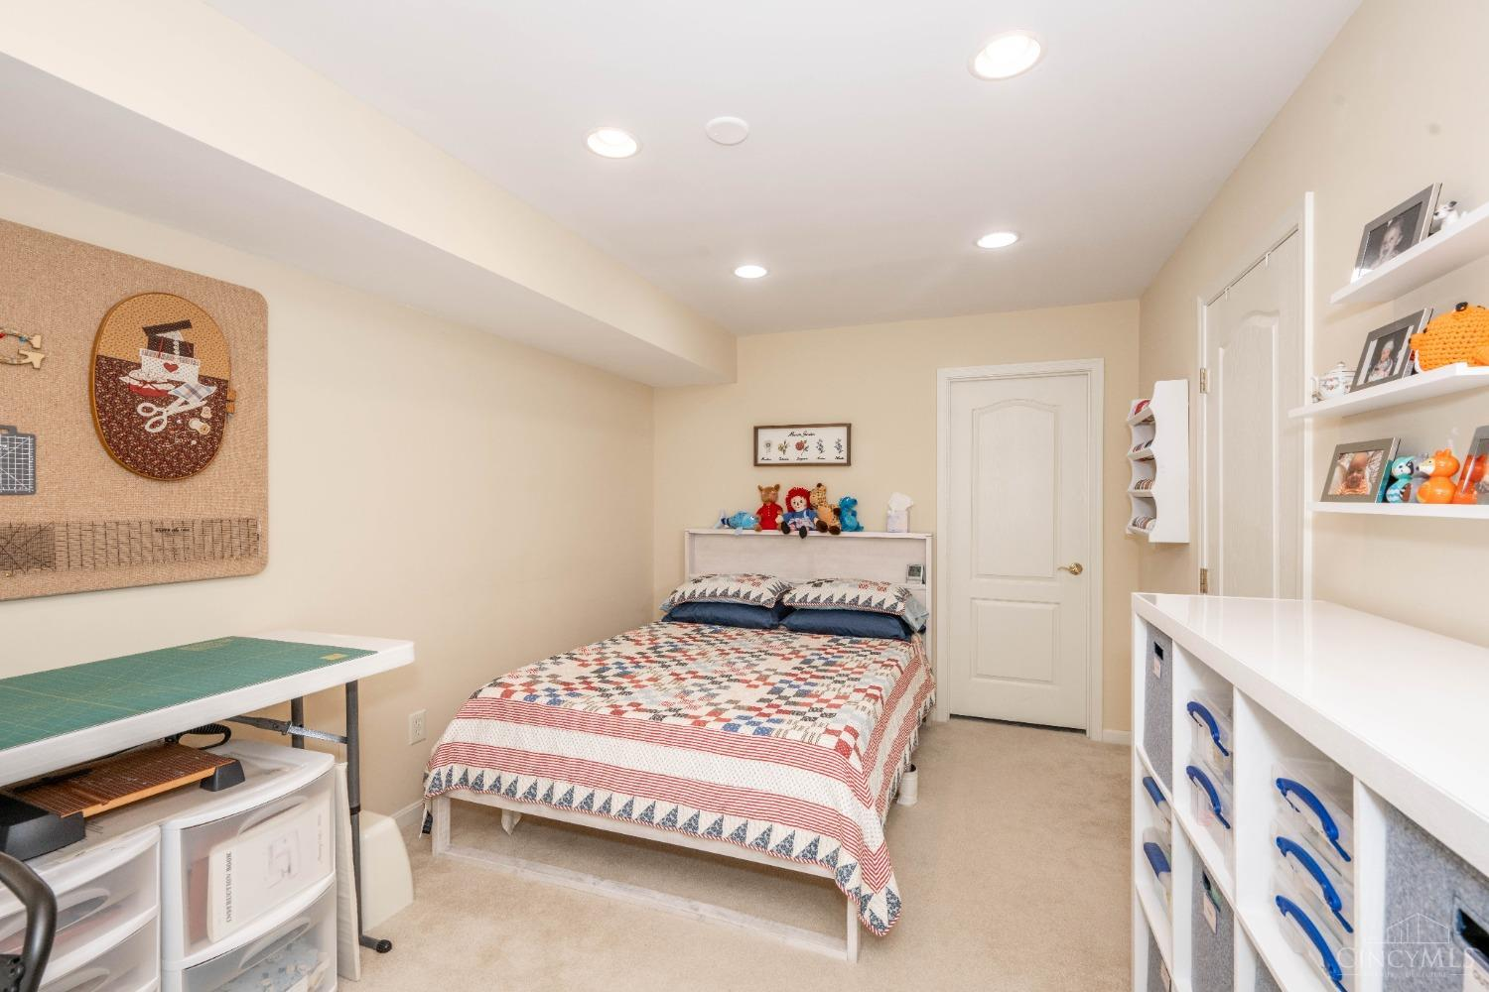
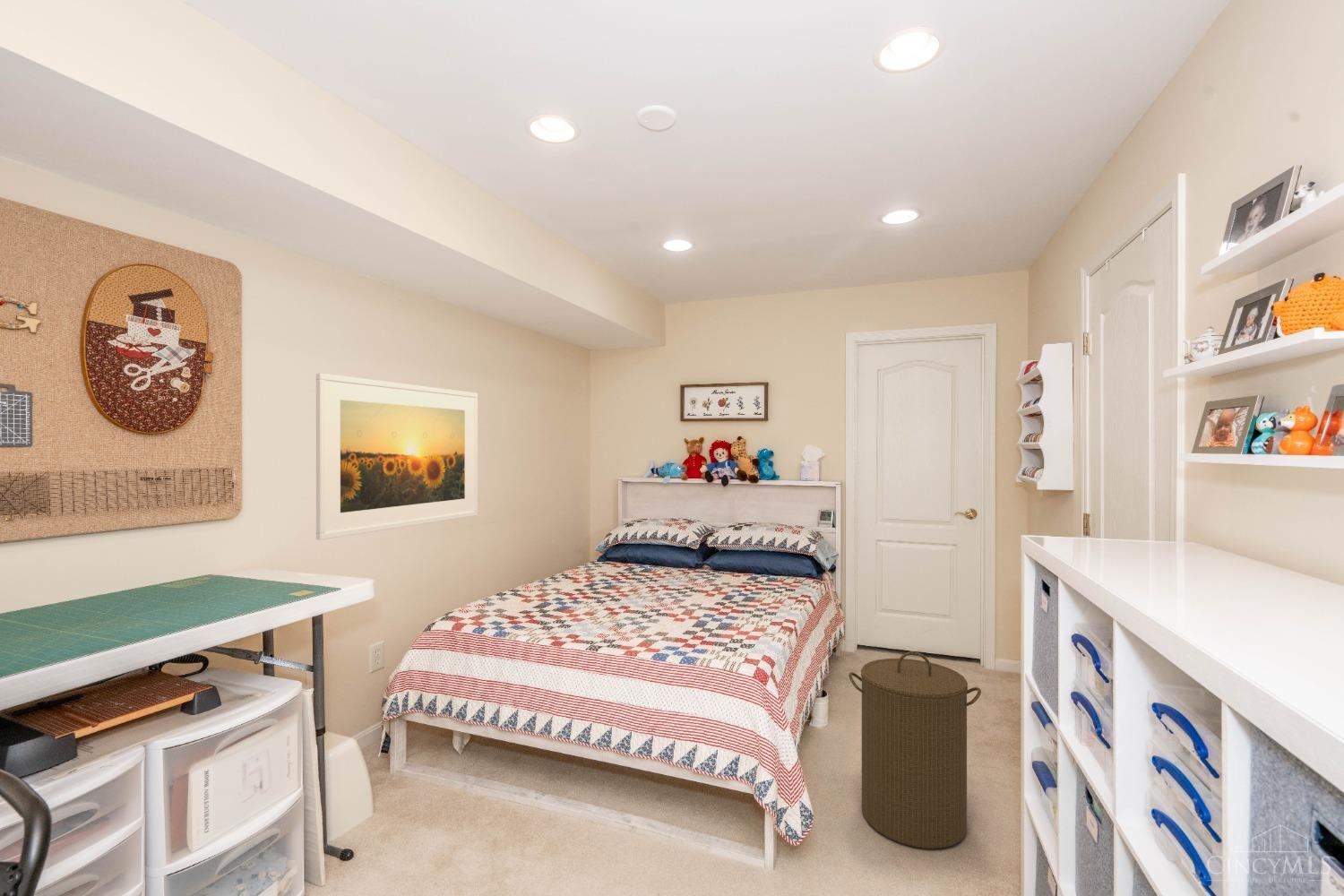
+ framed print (409, 455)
+ laundry hamper (912, 735)
